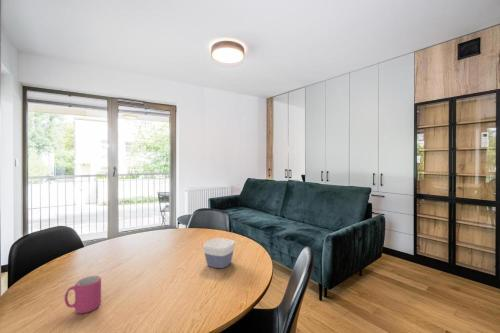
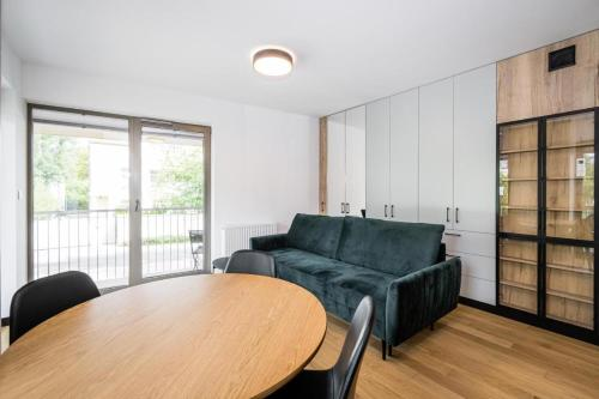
- bowl (219, 253)
- mug (83, 295)
